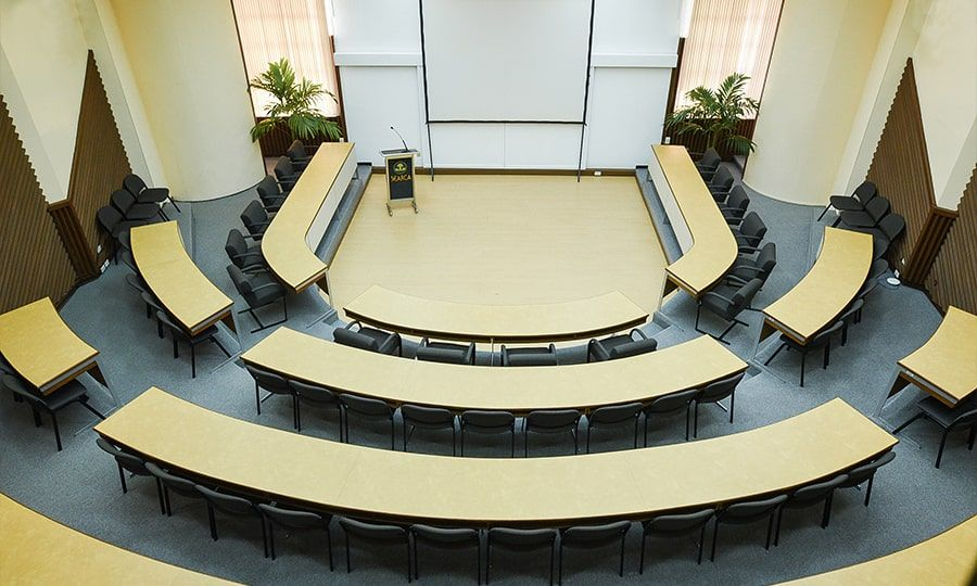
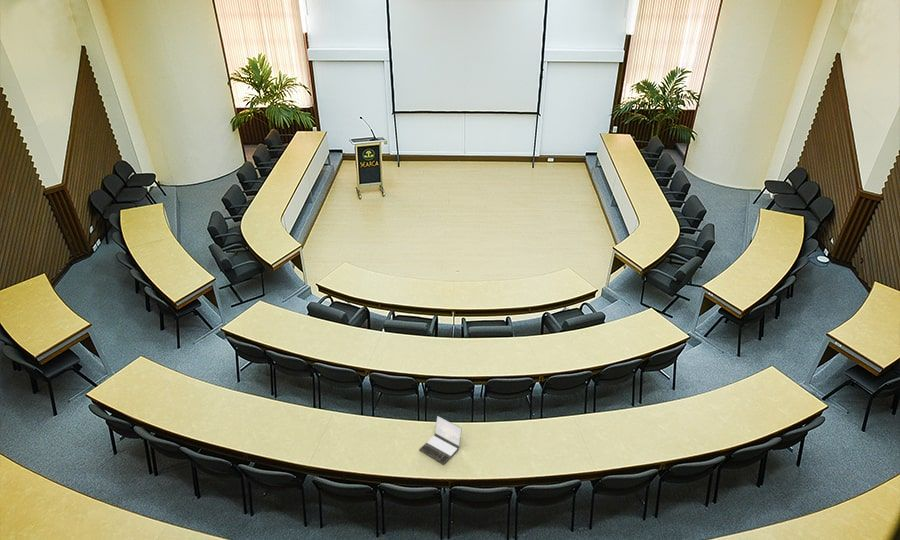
+ laptop (440, 439)
